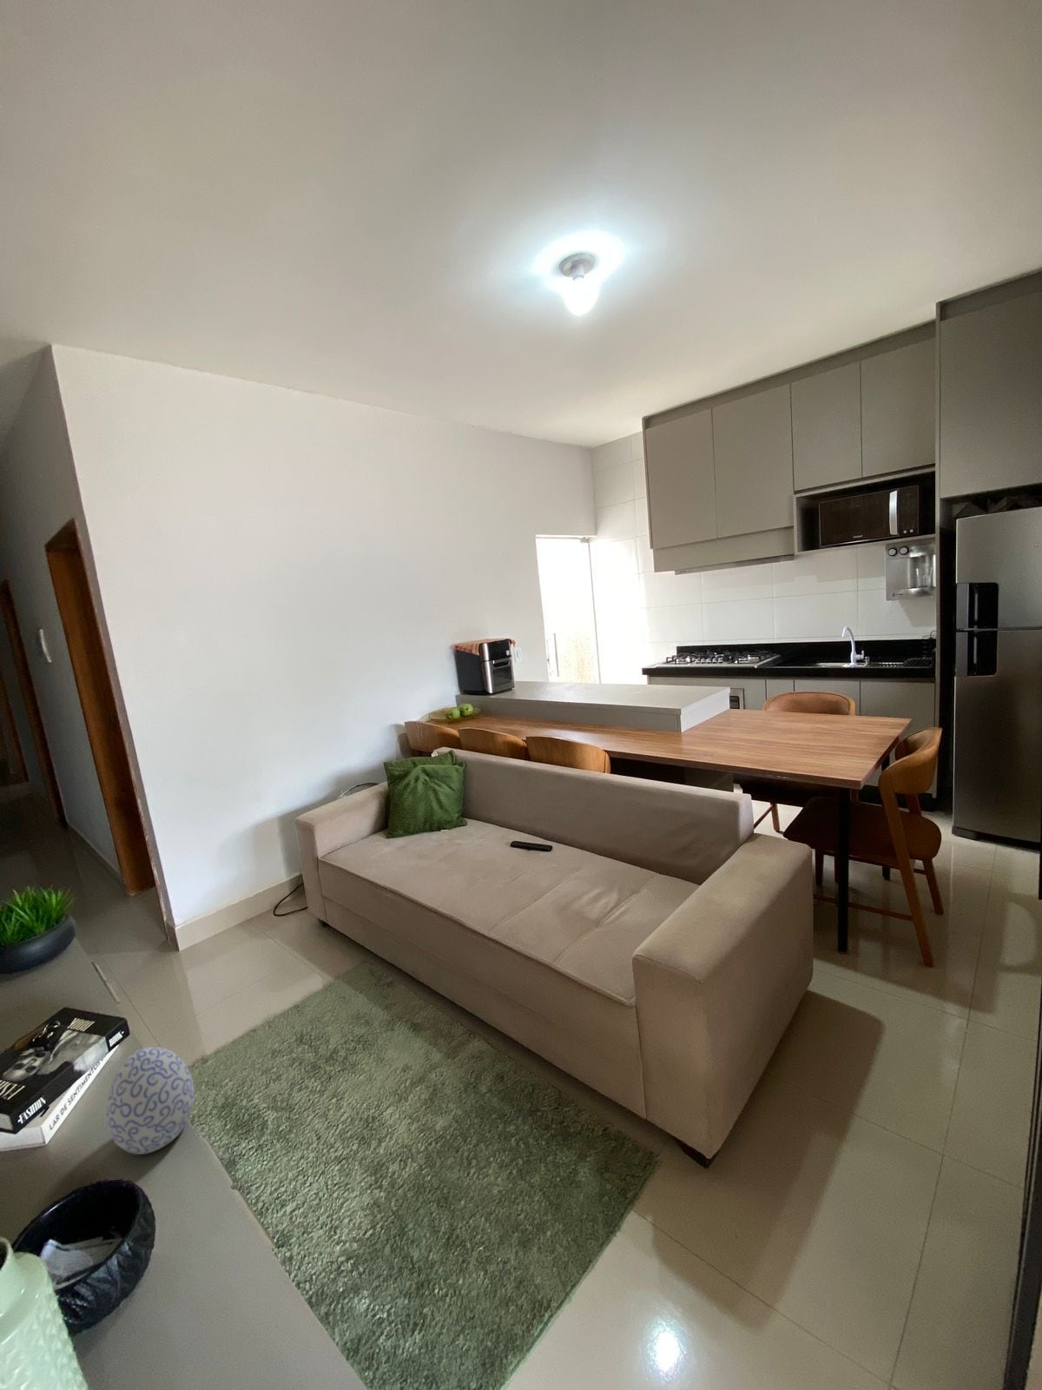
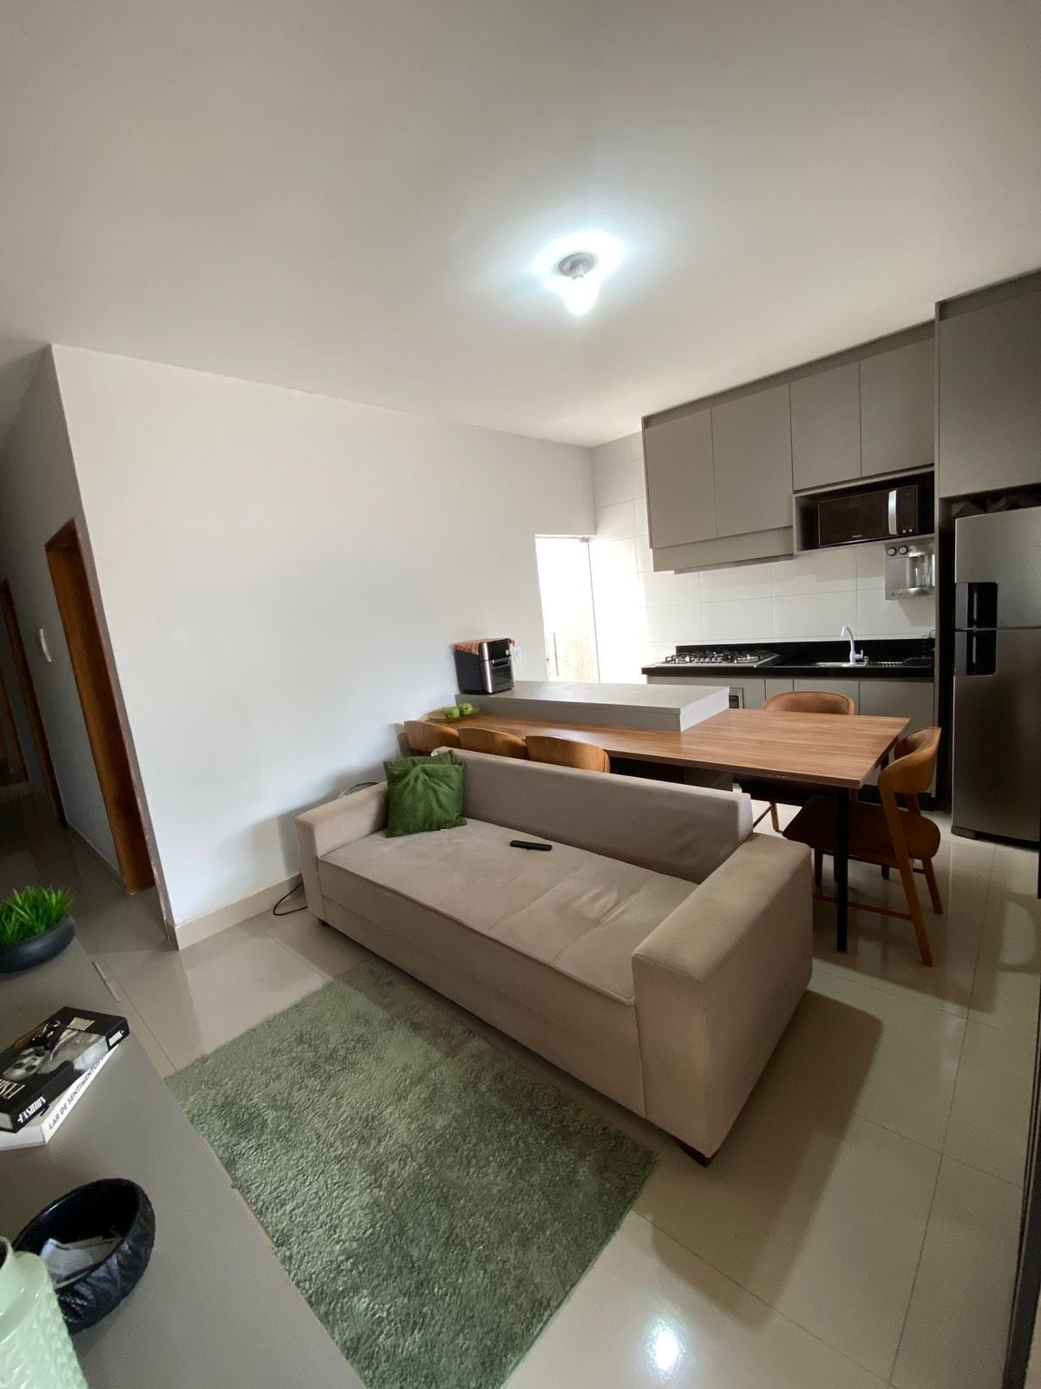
- decorative egg (149, 1093)
